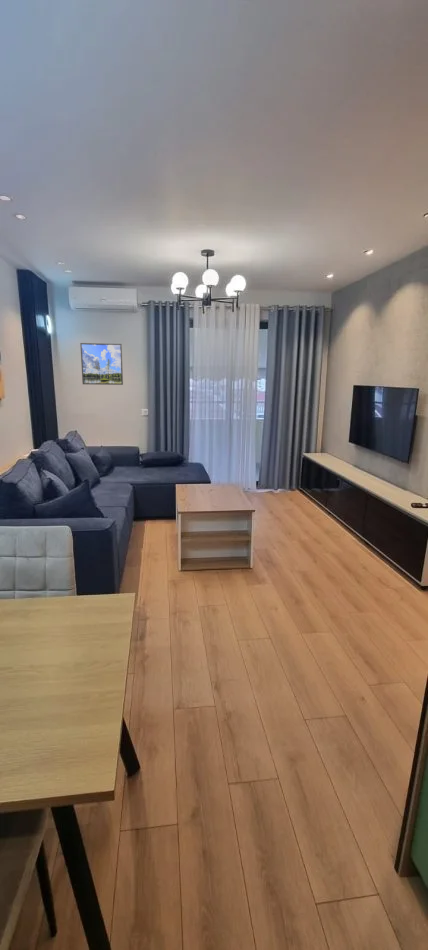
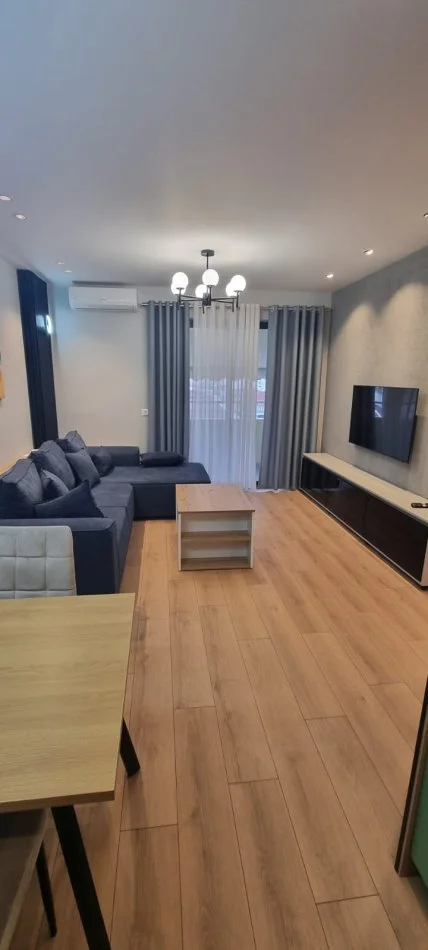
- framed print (102, 364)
